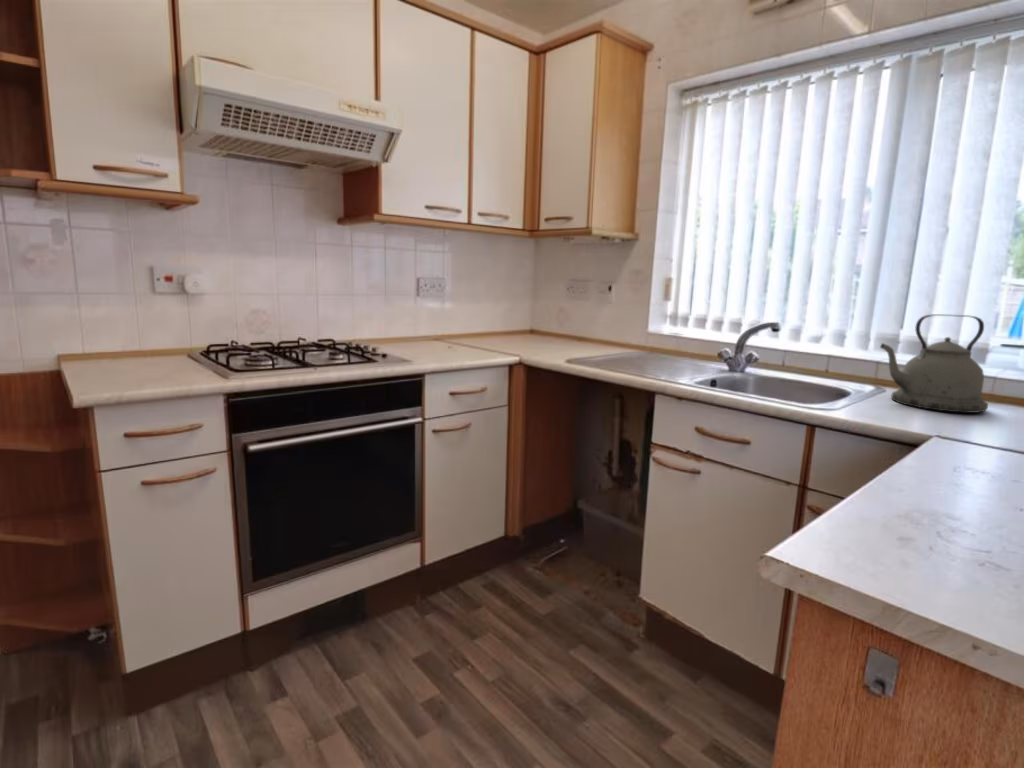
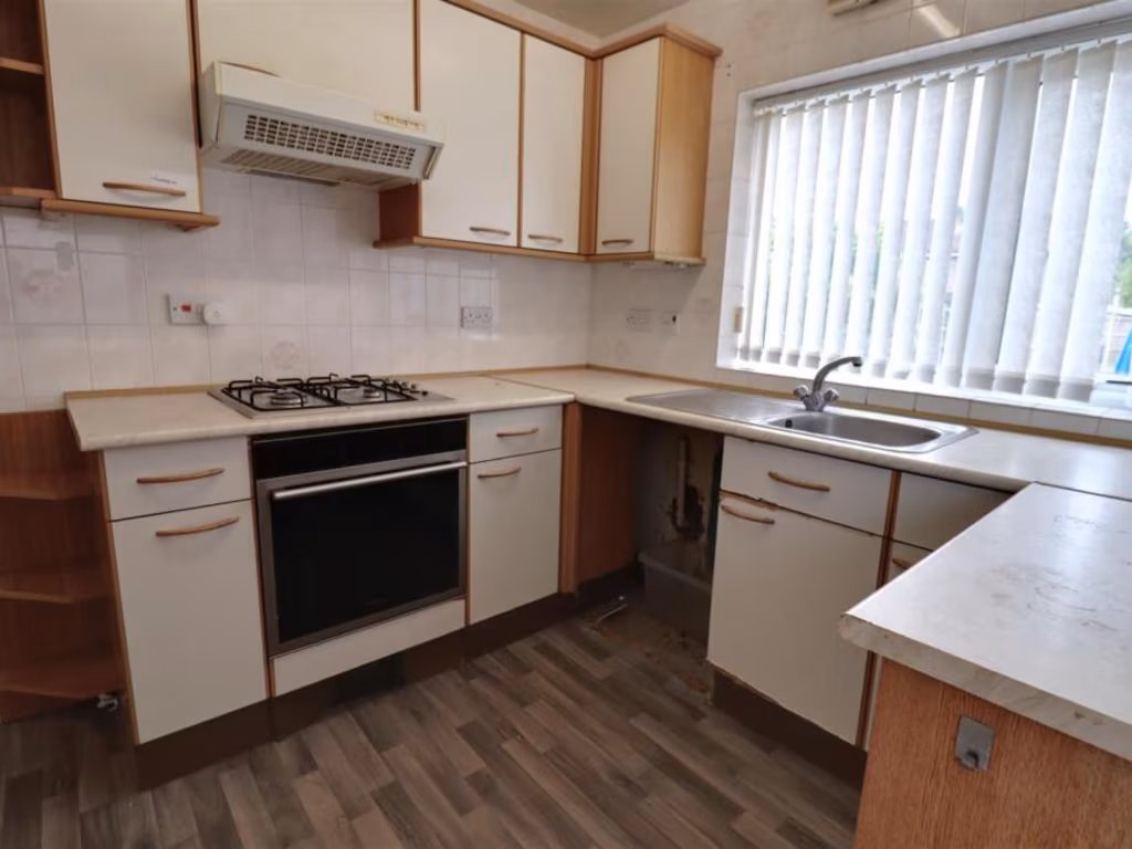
- kettle (940, 360)
